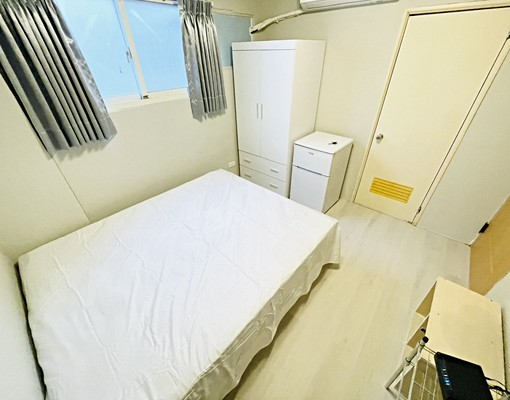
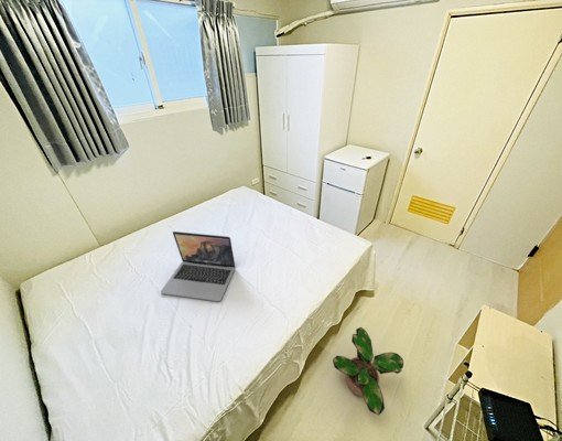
+ potted plant (367, 369)
+ laptop (195, 265)
